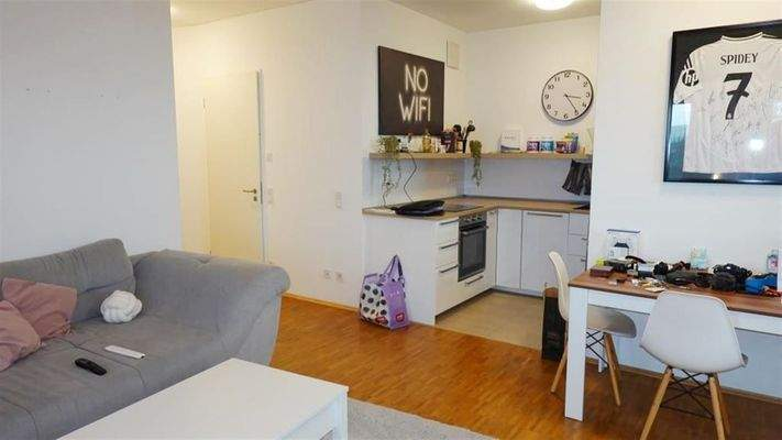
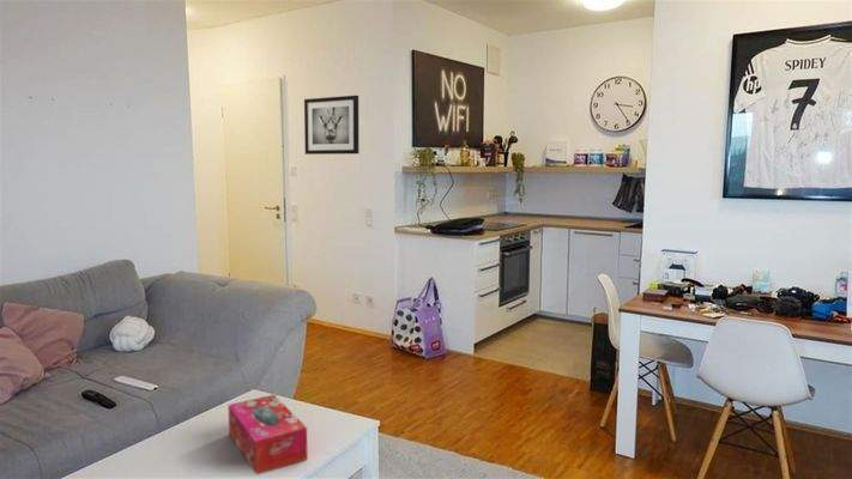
+ wall art (331, 126)
+ tissue box (266, 430)
